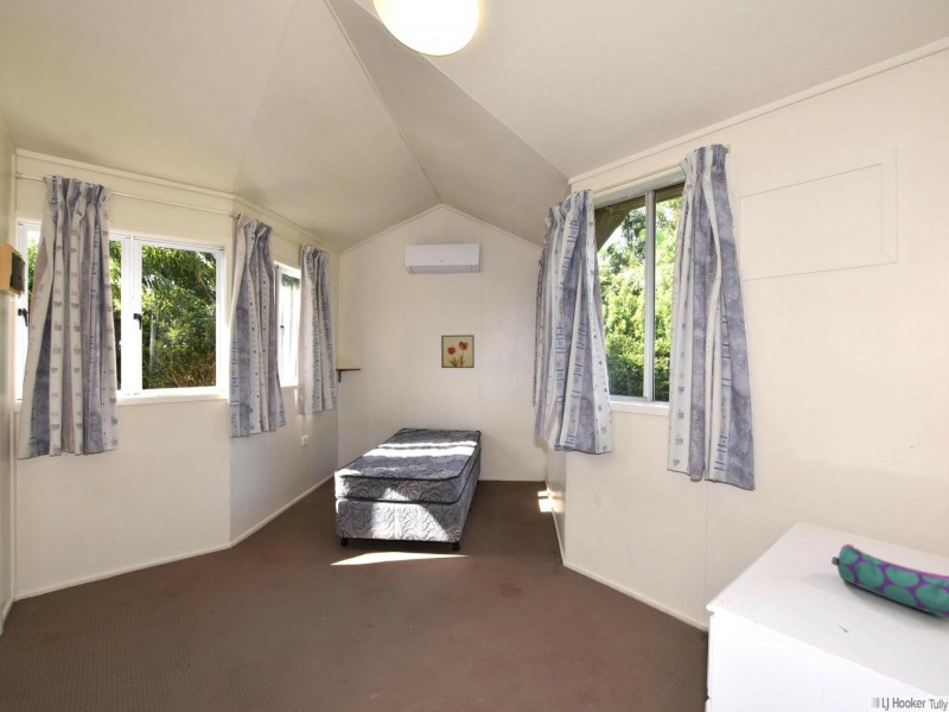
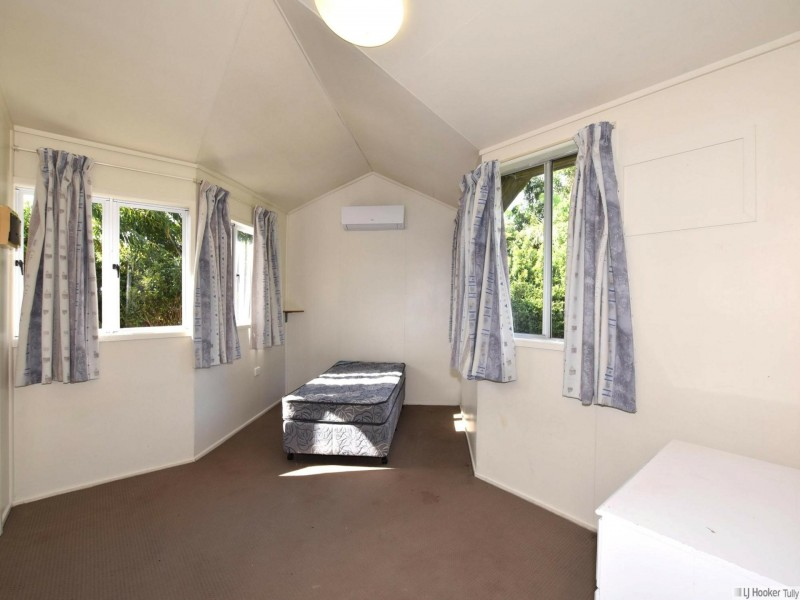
- pencil case (894, 578)
- wall art (457, 351)
